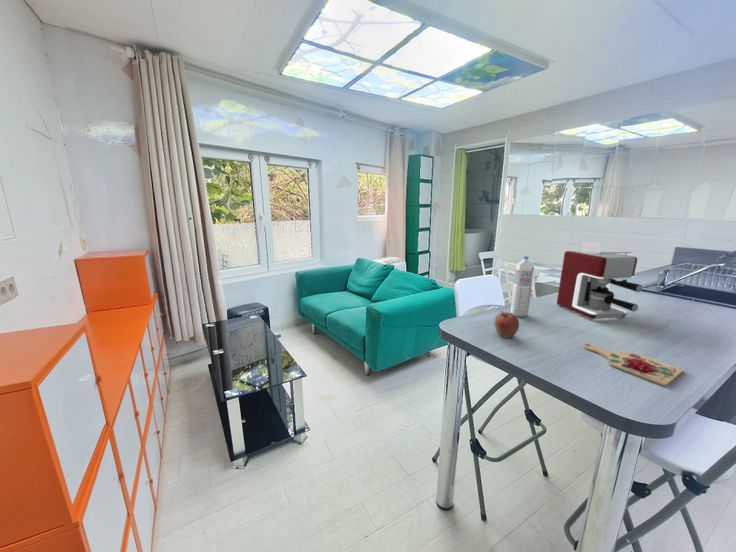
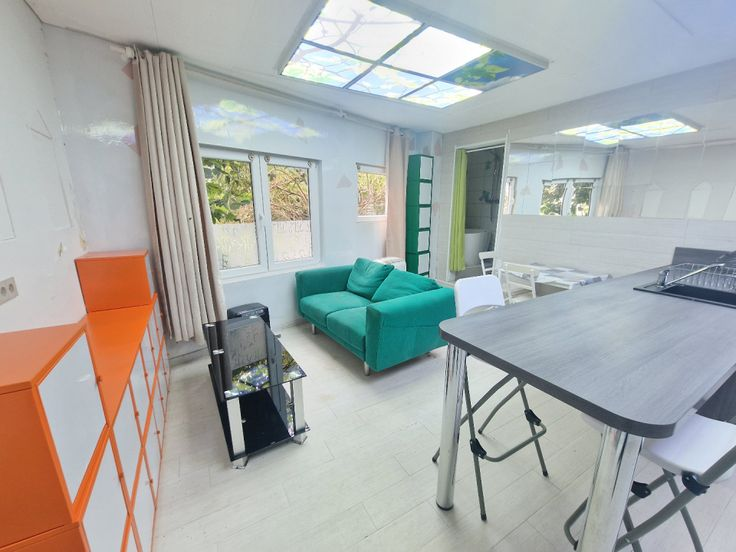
- coffee maker (604, 280)
- water bottle (522, 286)
- fruit (505, 323)
- cutting board (625, 356)
